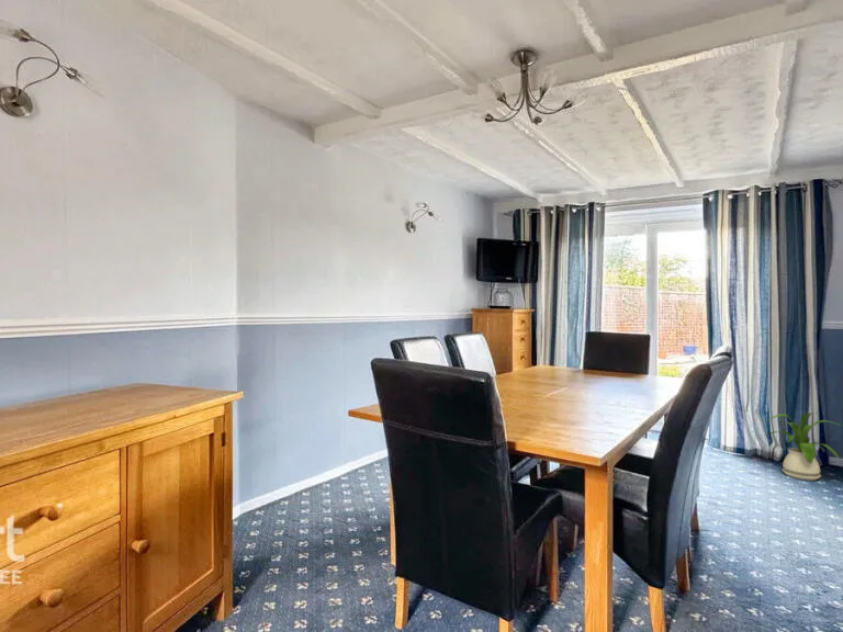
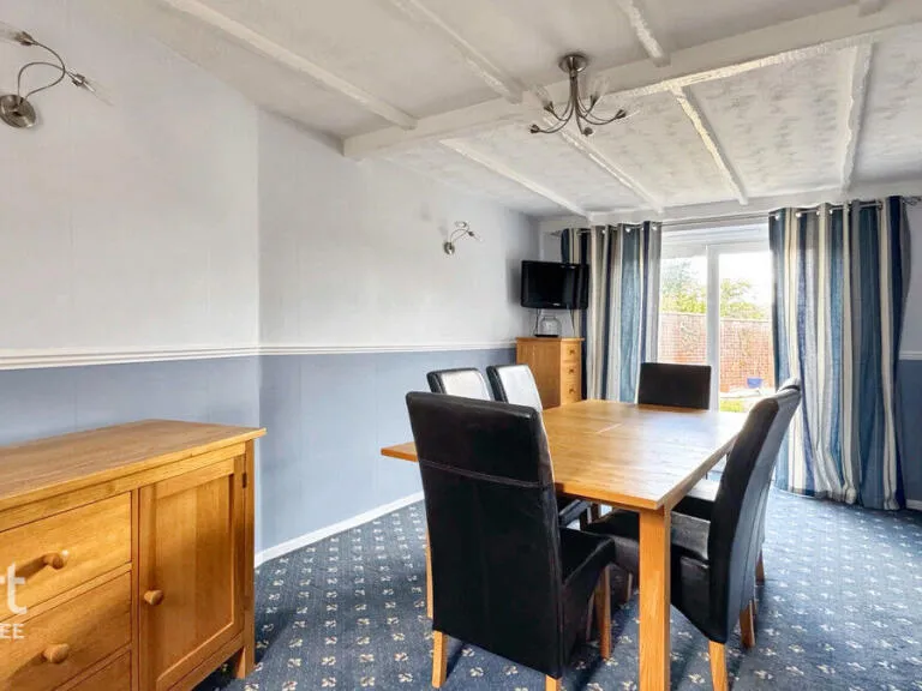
- house plant (802, 440)
